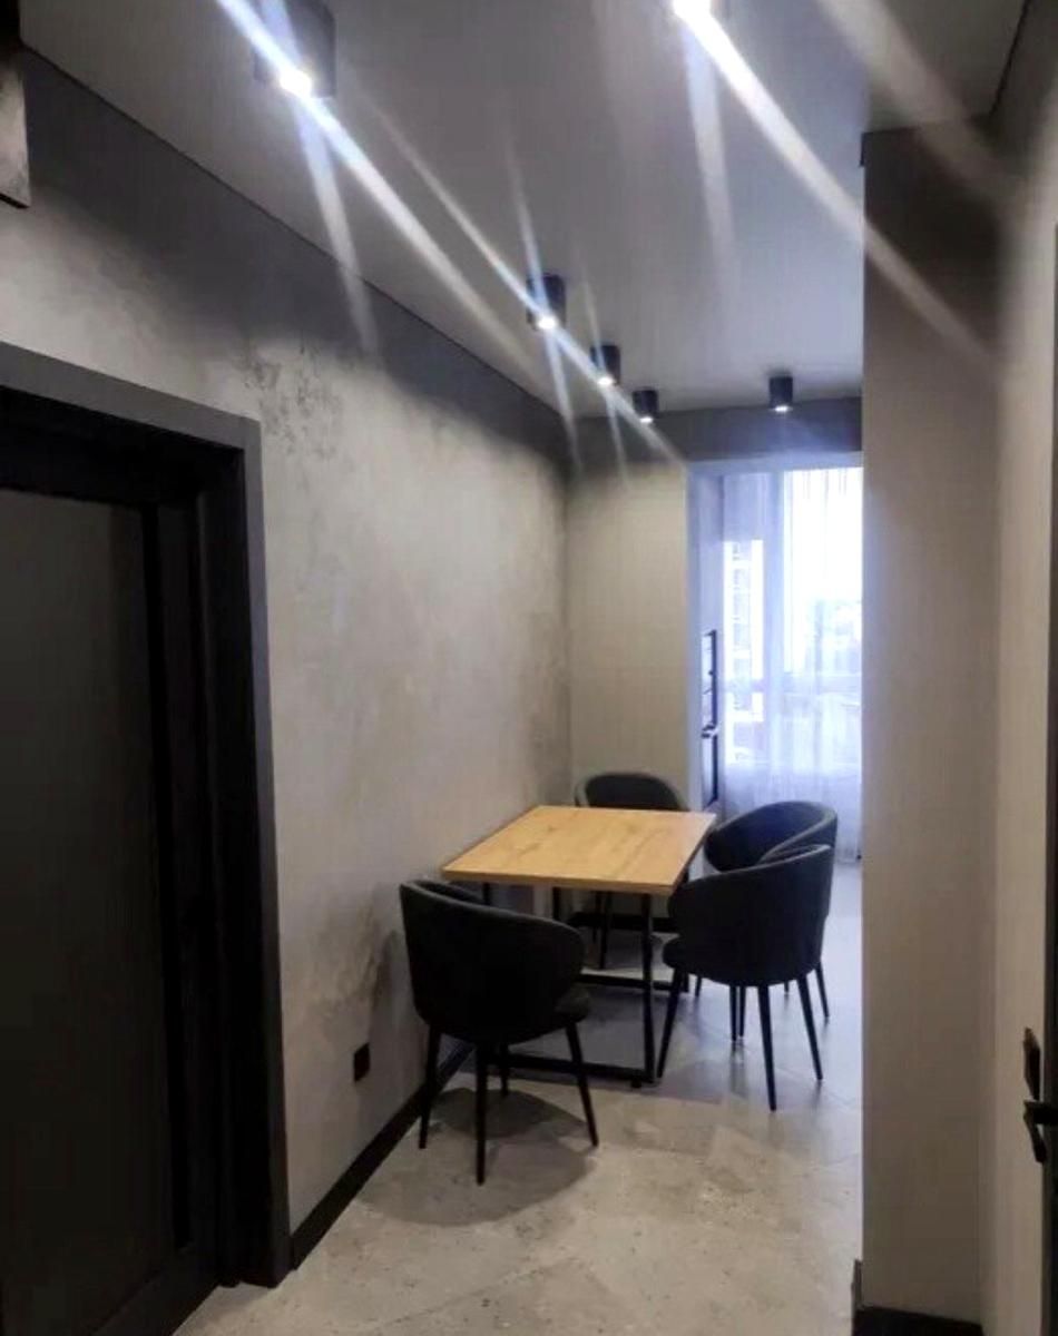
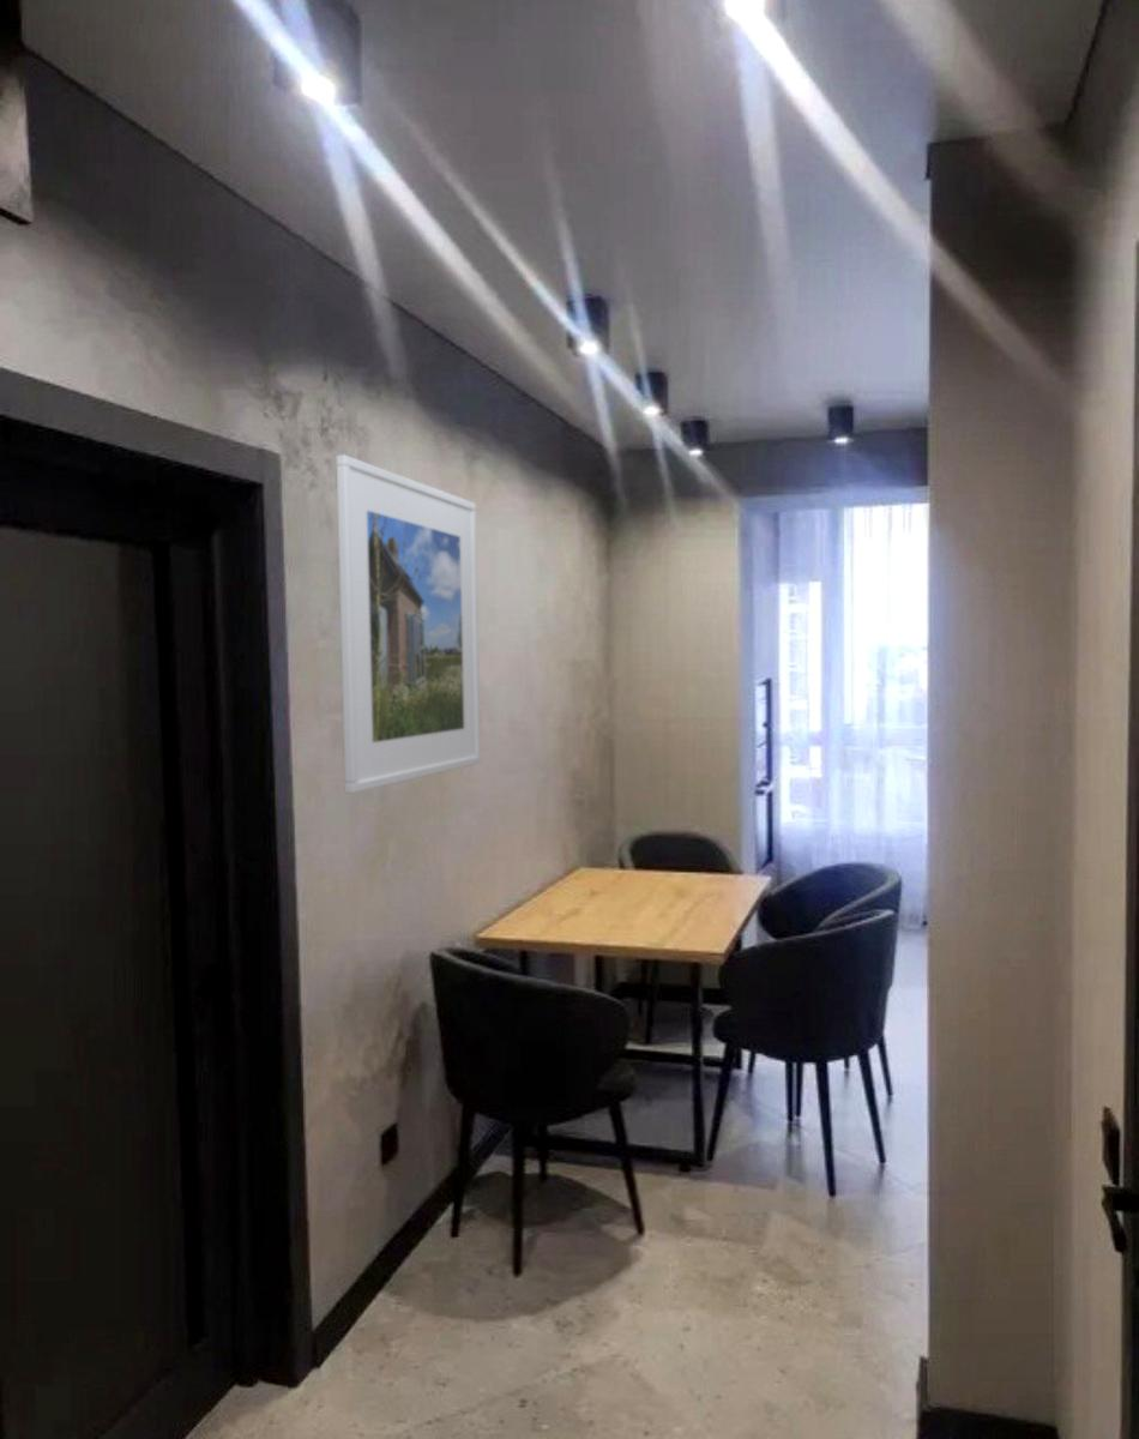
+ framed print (417, 630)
